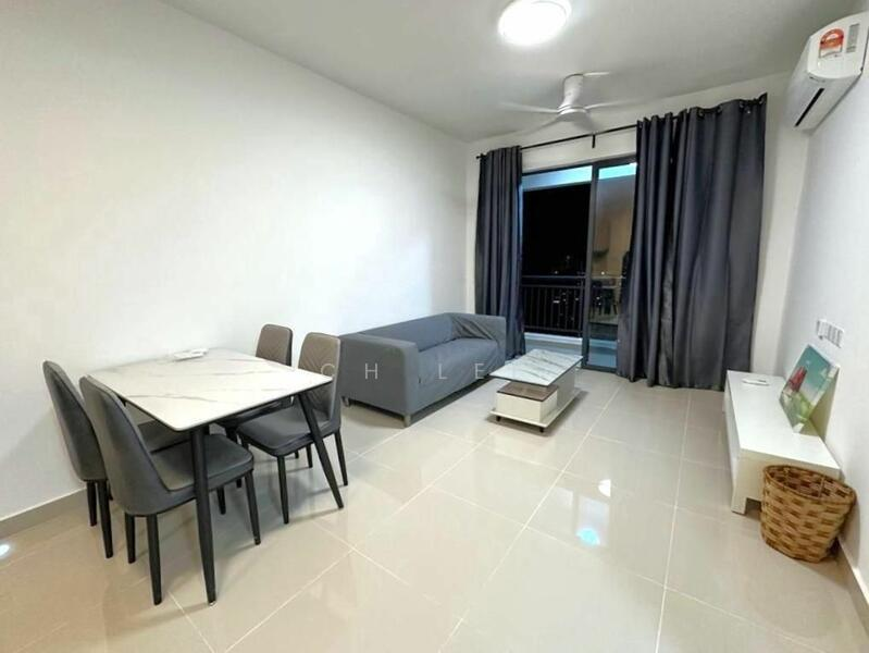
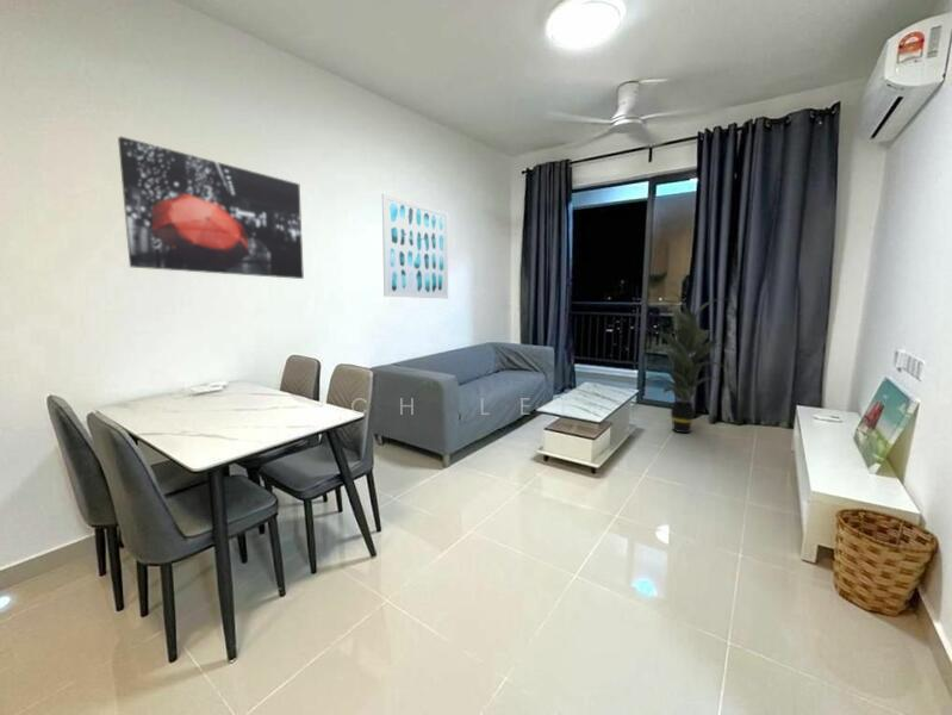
+ indoor plant (680, 361)
+ wall art (225, 219)
+ wall art (418, 251)
